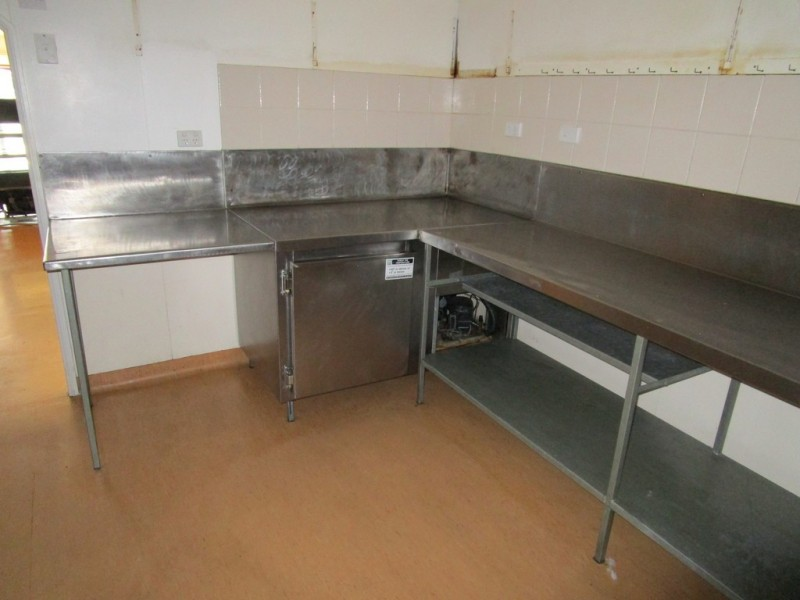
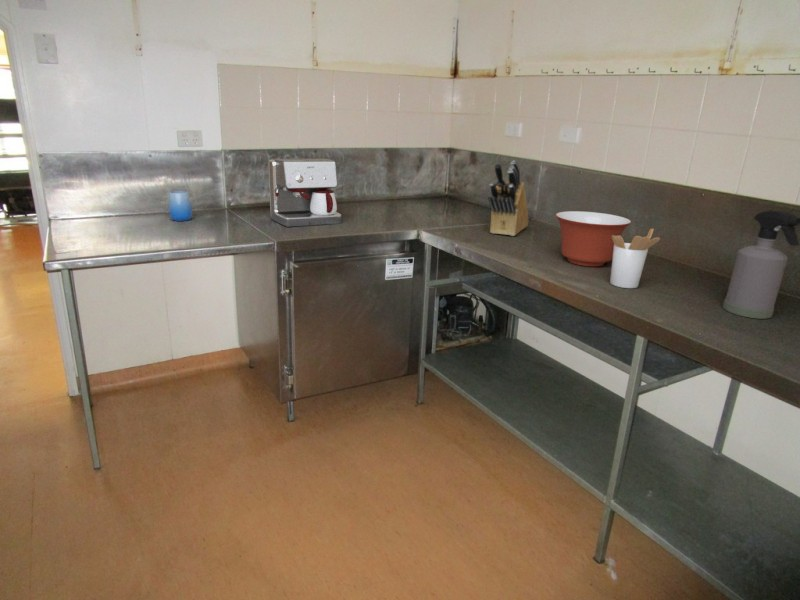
+ mixing bowl (589, 239)
+ spray bottle (763, 263)
+ cup (180, 205)
+ coffee maker (305, 190)
+ knife block (510, 196)
+ utensil holder (633, 258)
